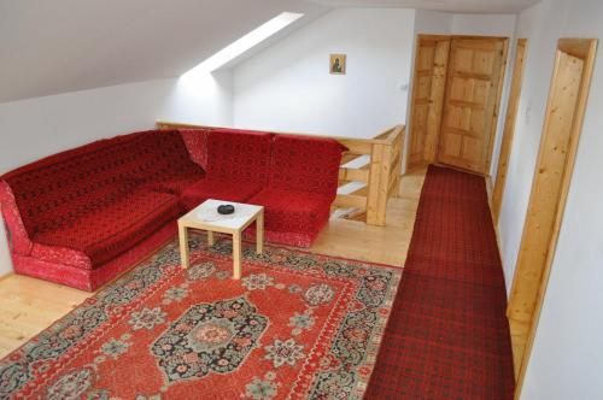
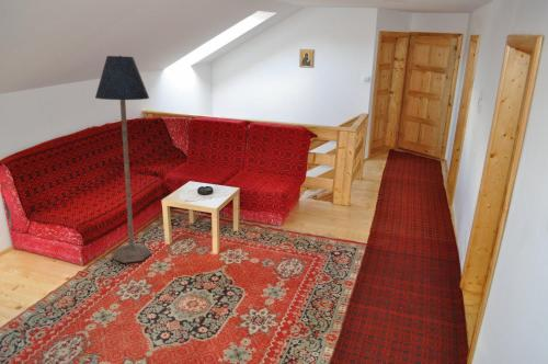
+ floor lamp (126, 161)
